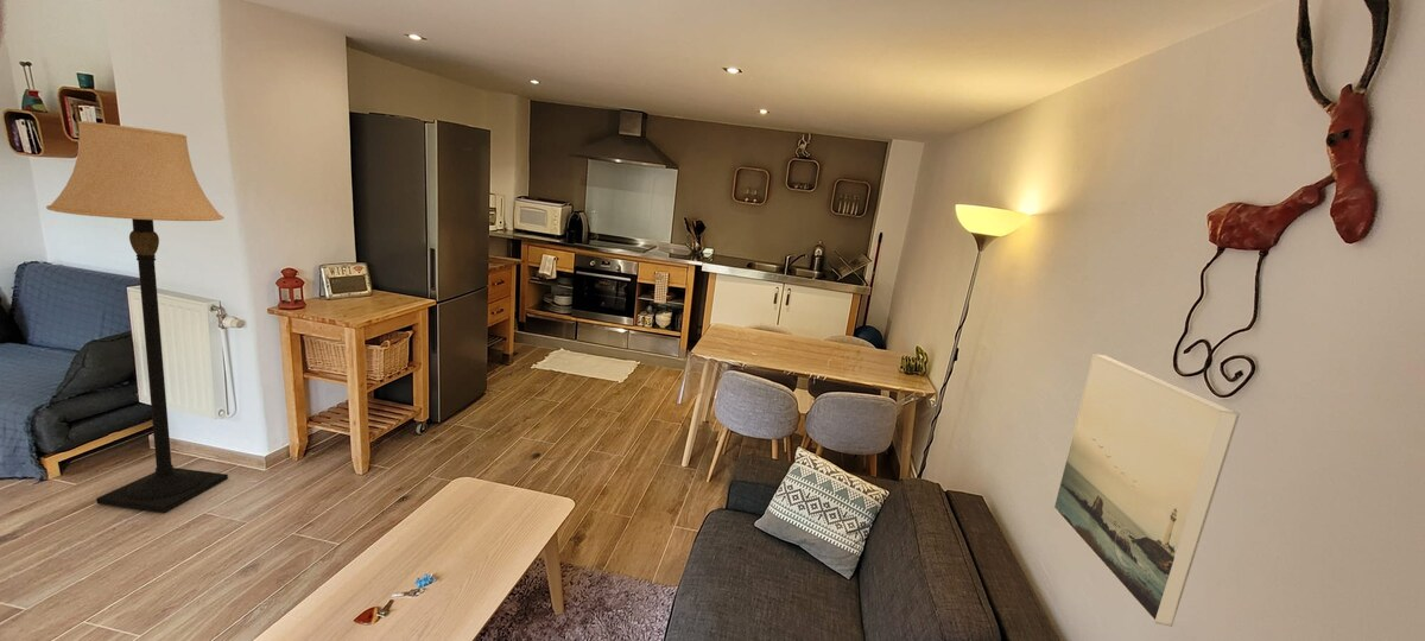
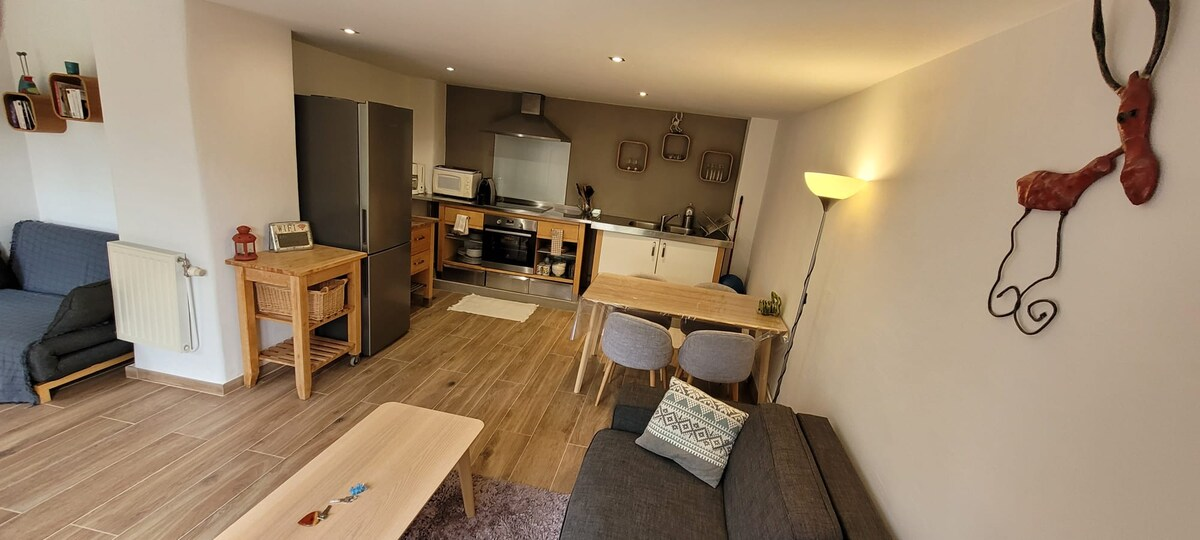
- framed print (1126, 470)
- lamp (151, 320)
